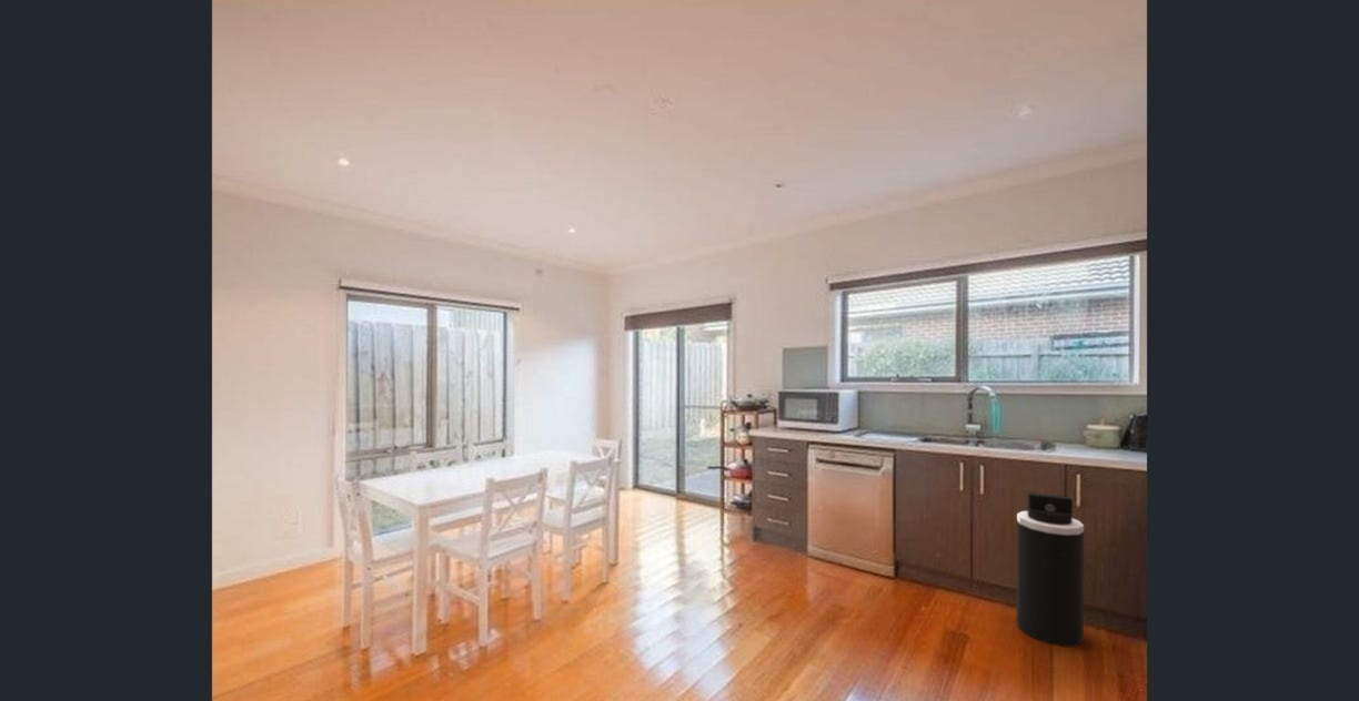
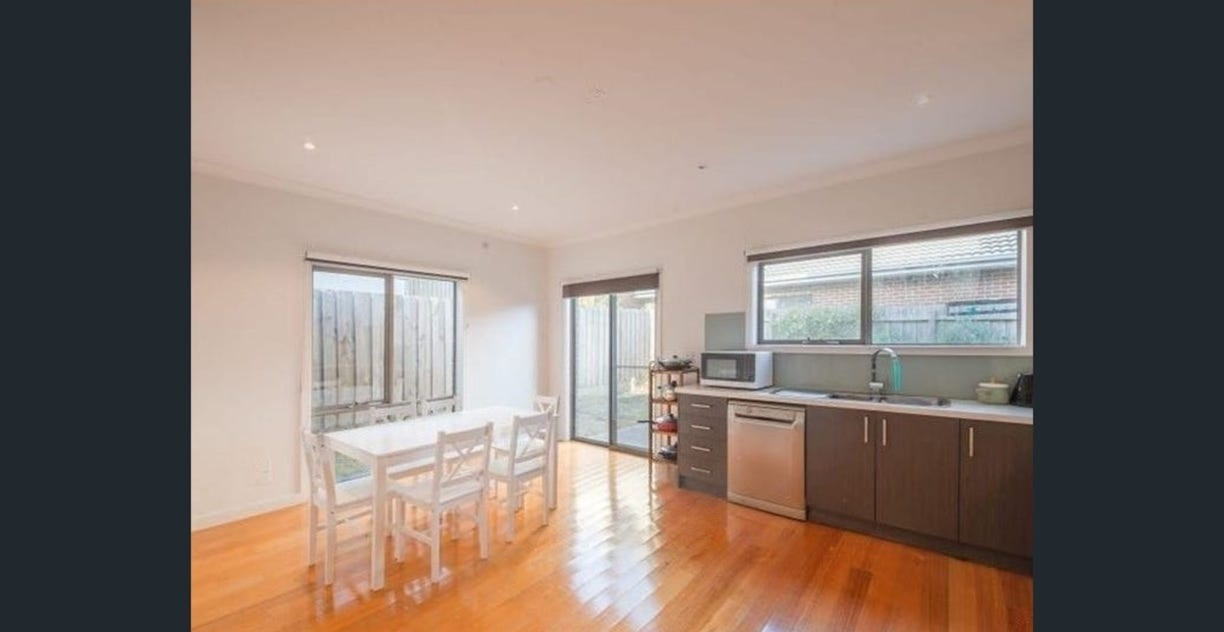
- trash can (1048, 563)
